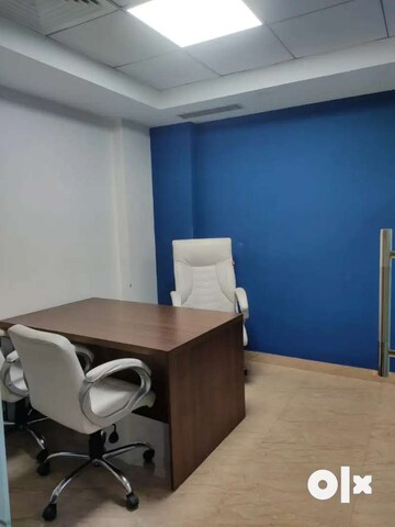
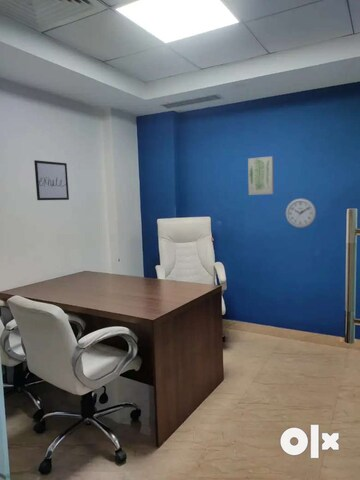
+ wall art (260, 176)
+ wall art (52, 181)
+ wall clock (300, 213)
